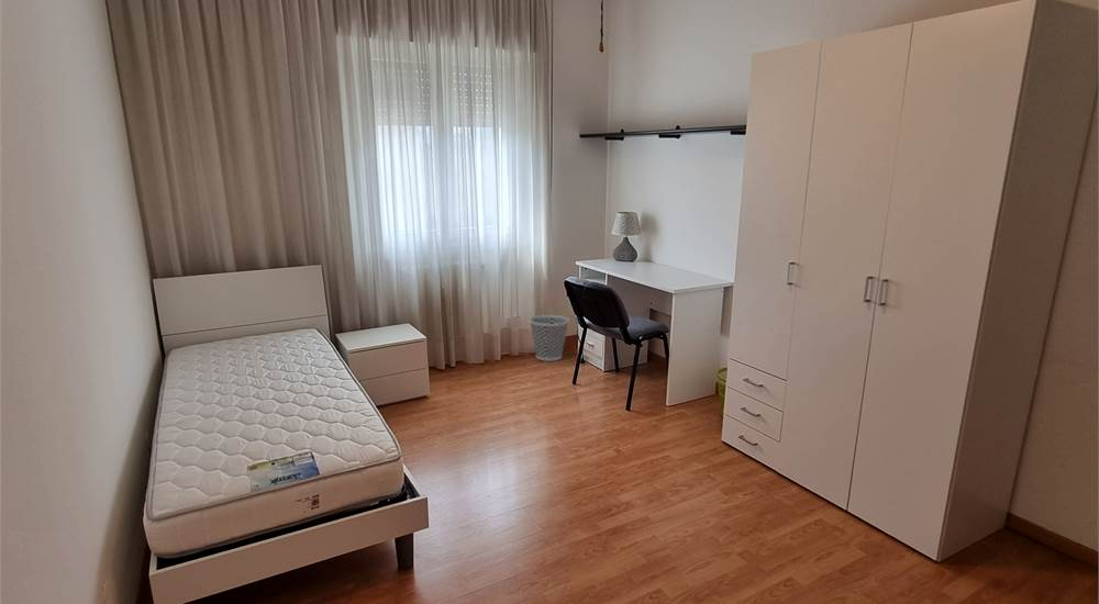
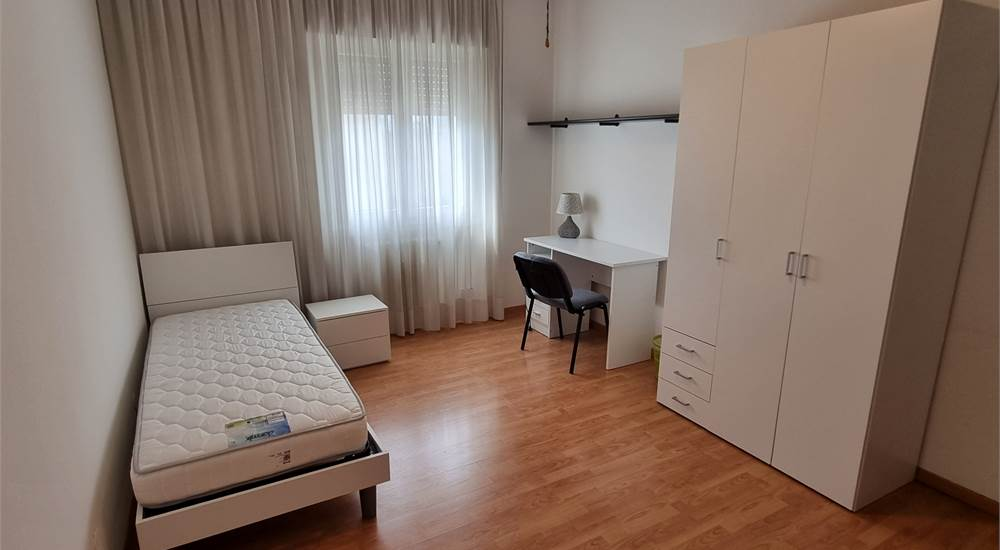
- wastebasket (548, 338)
